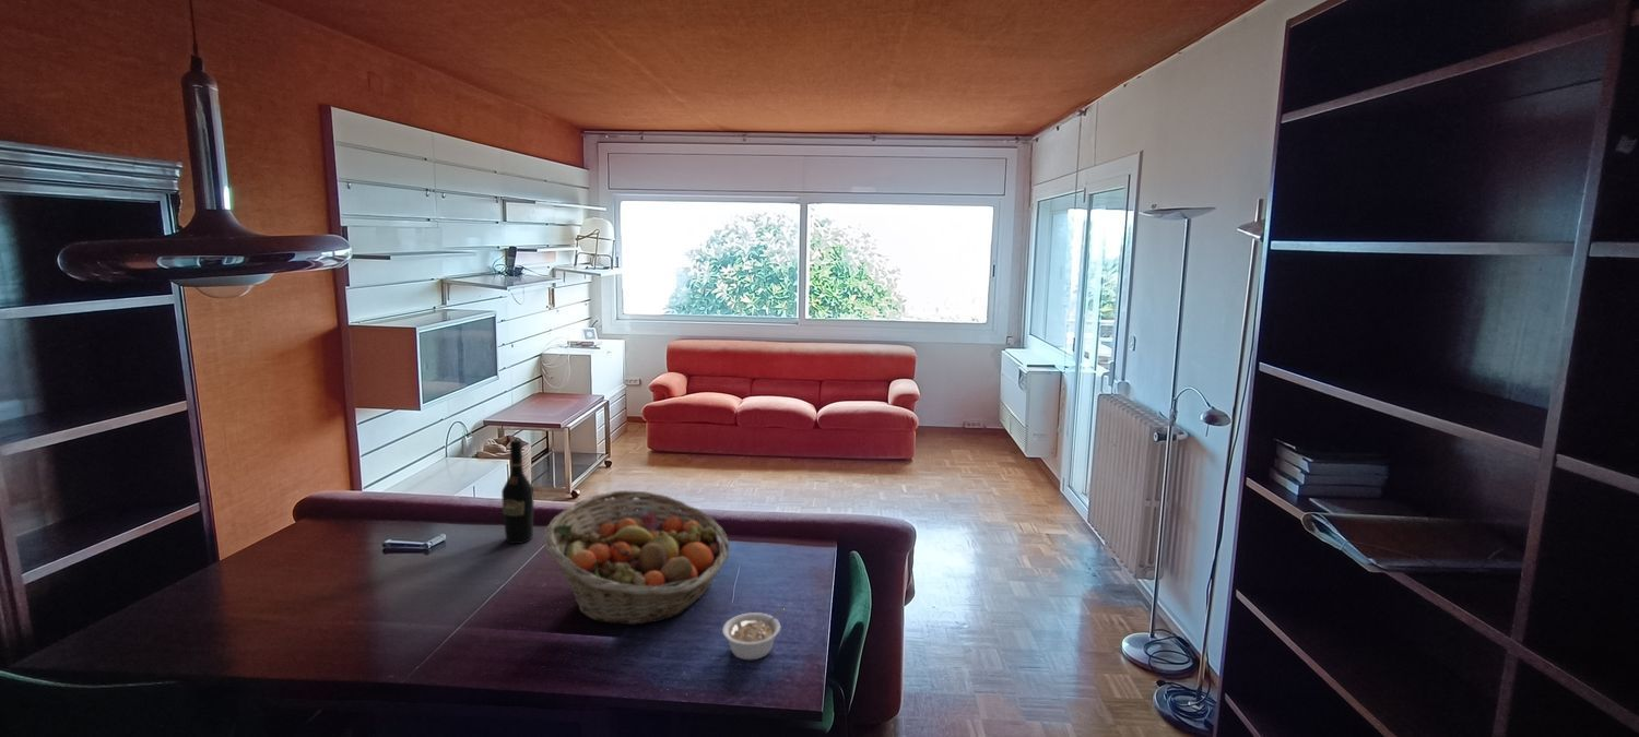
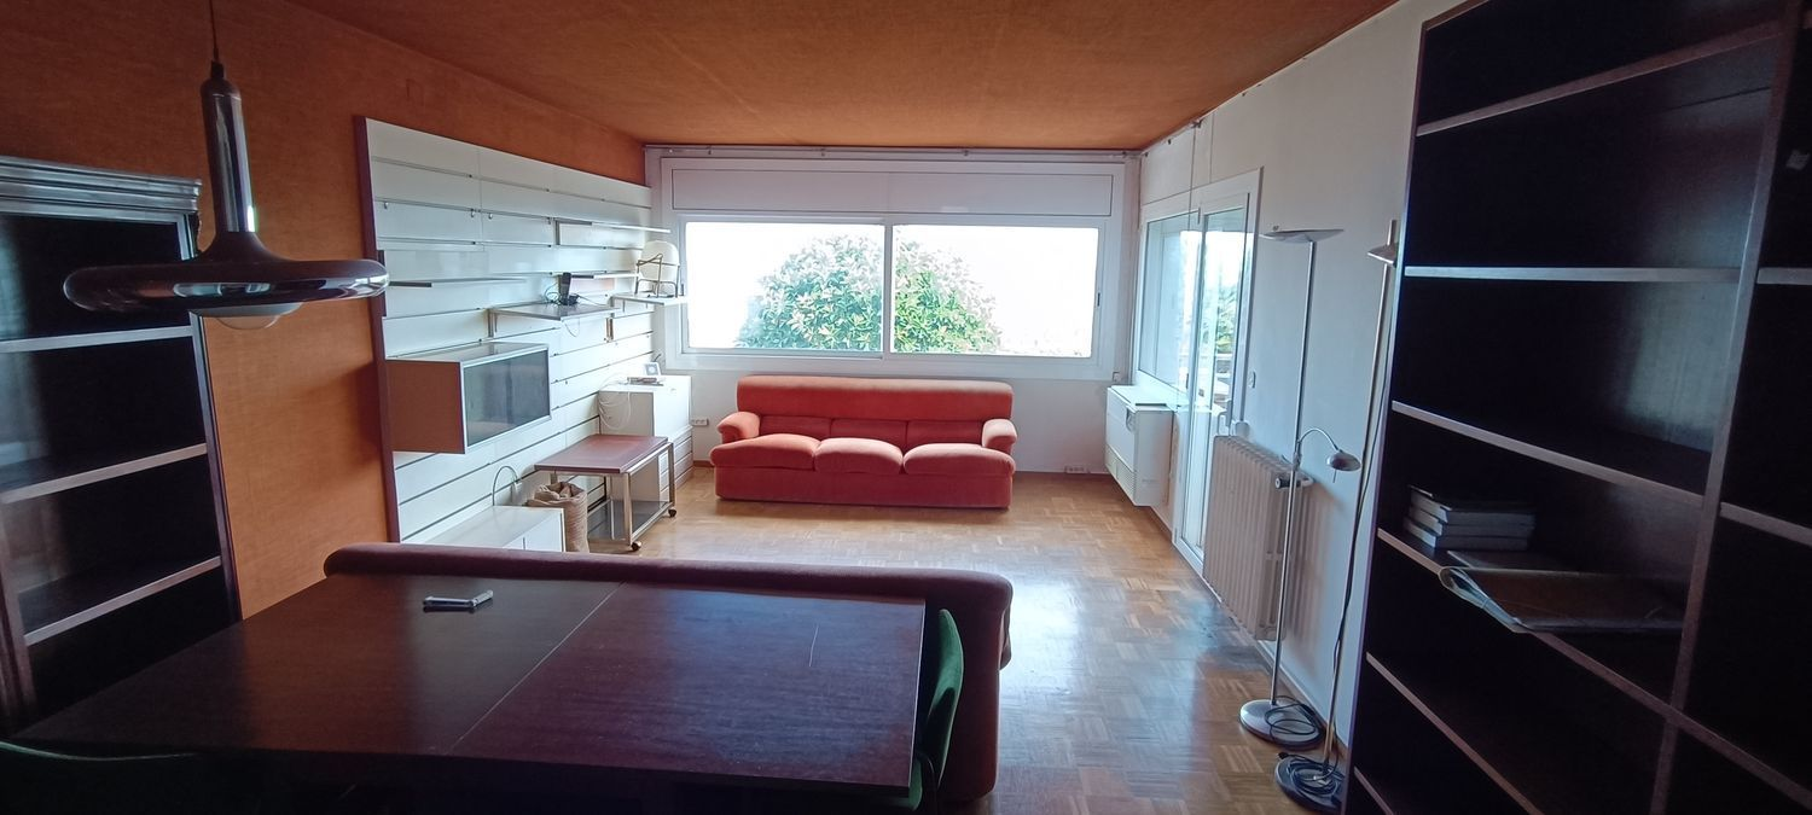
- fruit basket (640, 551)
- wine bottle (517, 490)
- legume (752, 634)
